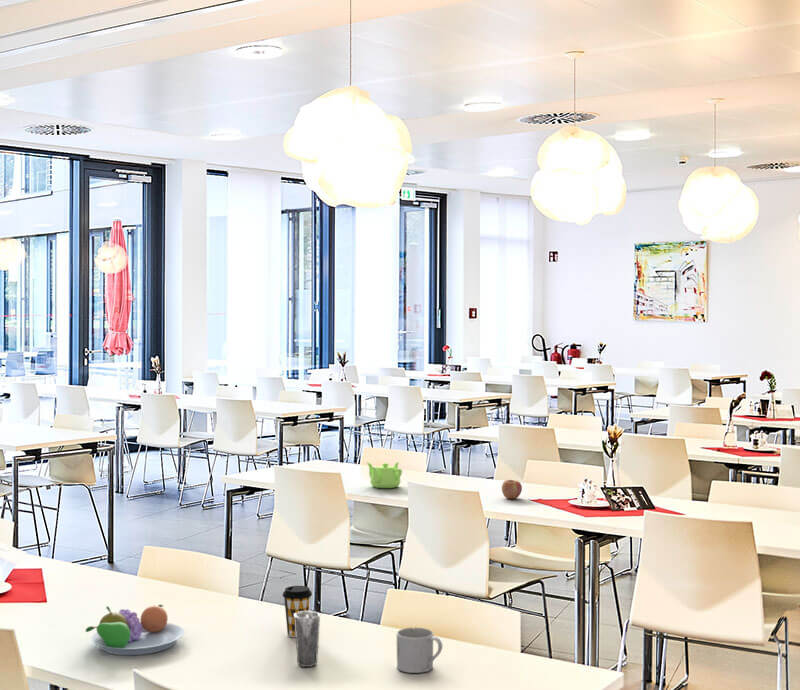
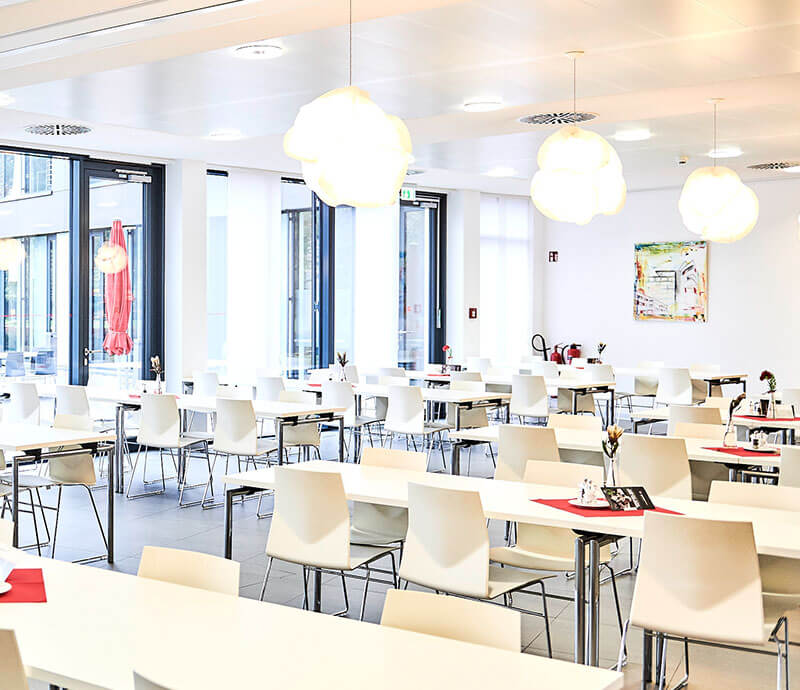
- fruit bowl (134, 626)
- teapot (384, 474)
- mug (420, 651)
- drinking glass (307, 639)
- apple (511, 489)
- coffee cup (297, 611)
